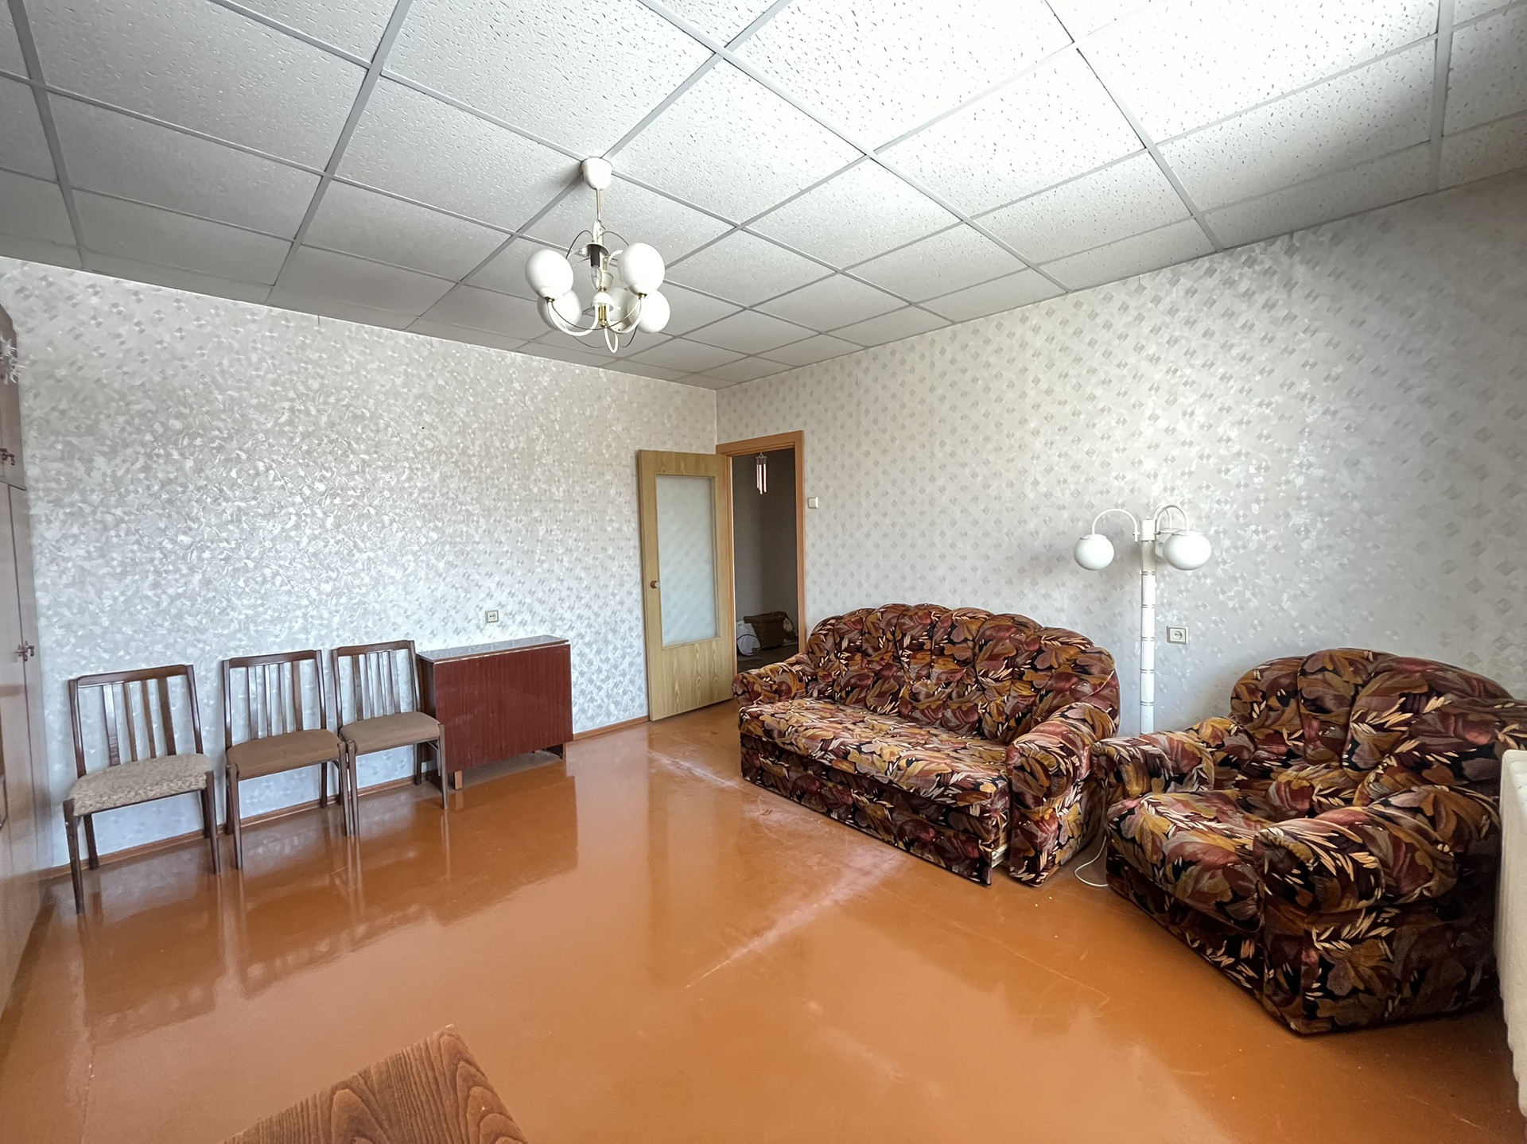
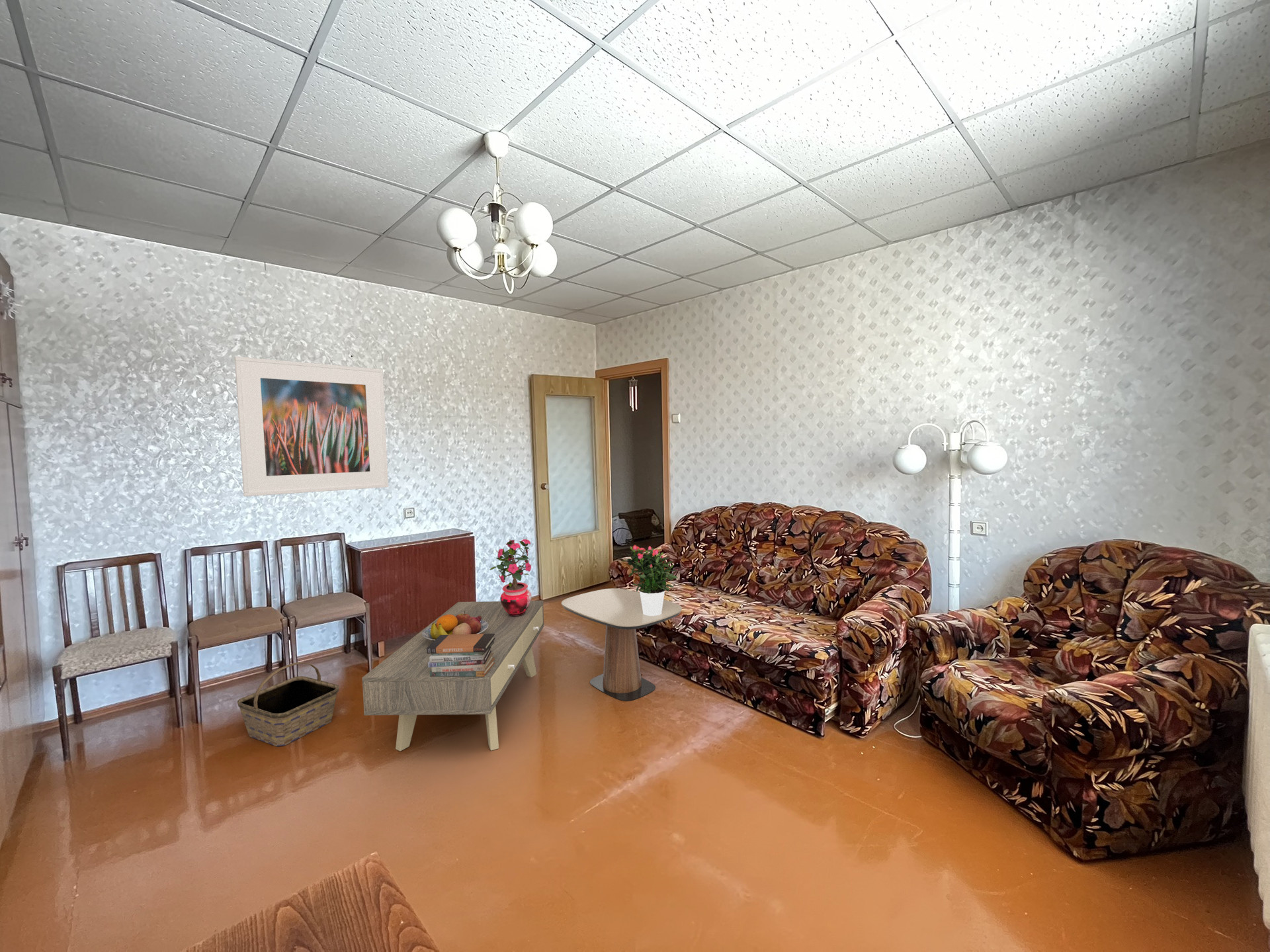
+ book stack (462, 654)
+ potted flower (650, 579)
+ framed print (318, 427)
+ side table (621, 644)
+ basket (289, 697)
+ fruit bowl (455, 625)
+ coffee table (475, 677)
+ potted flower (513, 575)
